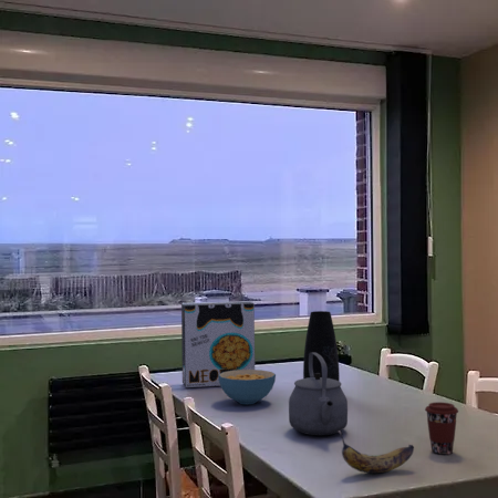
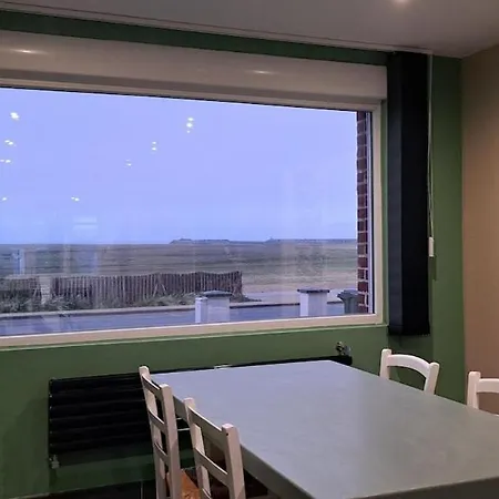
- cereal bowl (247, 388)
- coffee cup (442, 427)
- vase (321, 353)
- banana (377, 455)
- cereal box (218, 343)
- tea kettle (320, 394)
